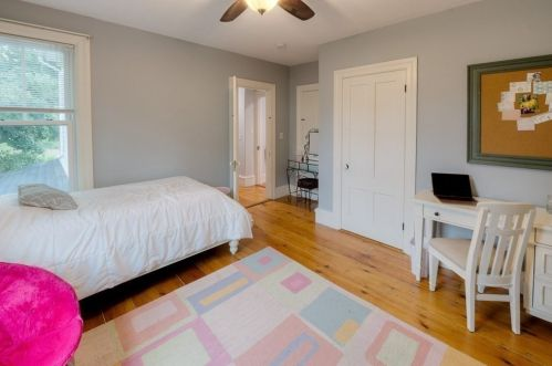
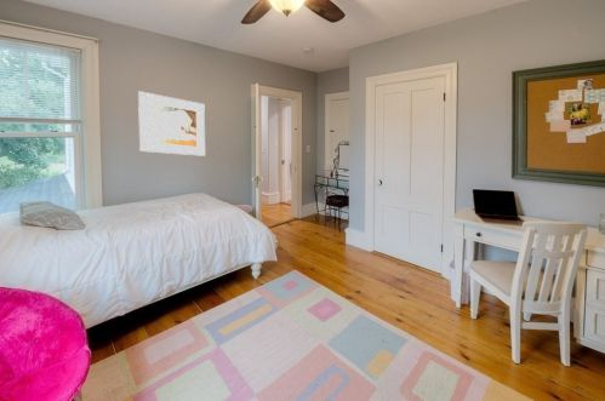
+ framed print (173, 126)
